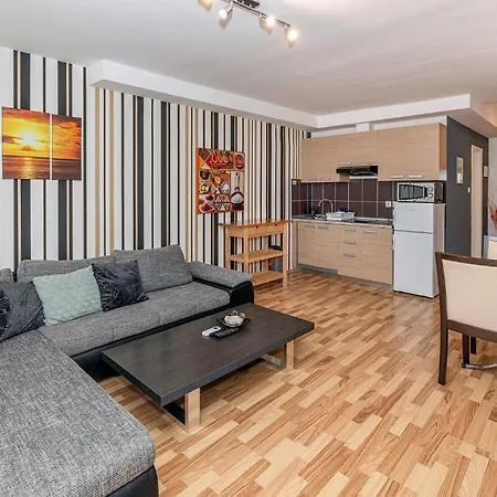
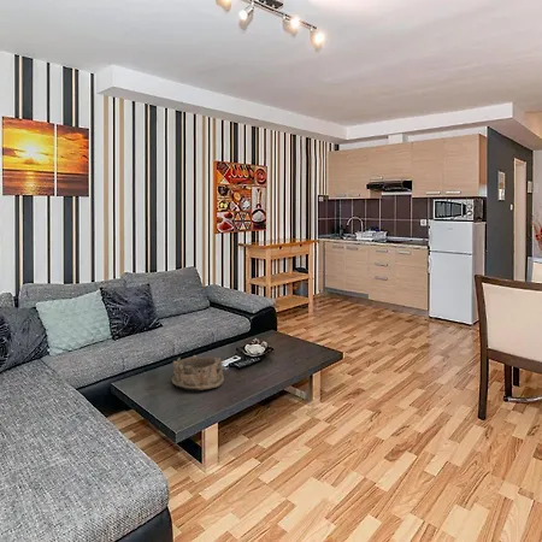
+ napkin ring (198, 370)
